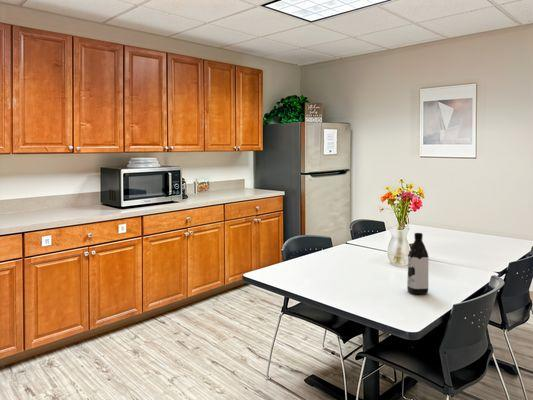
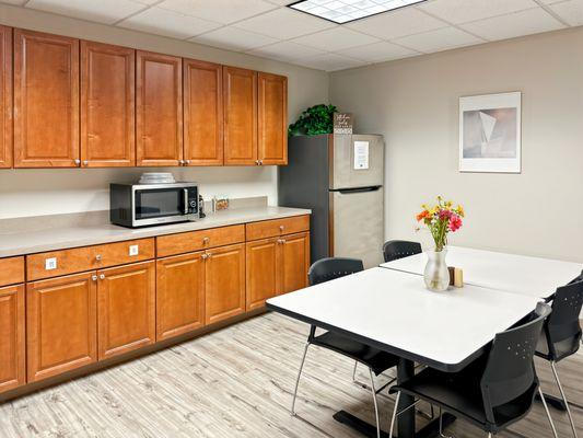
- water bottle (417, 262)
